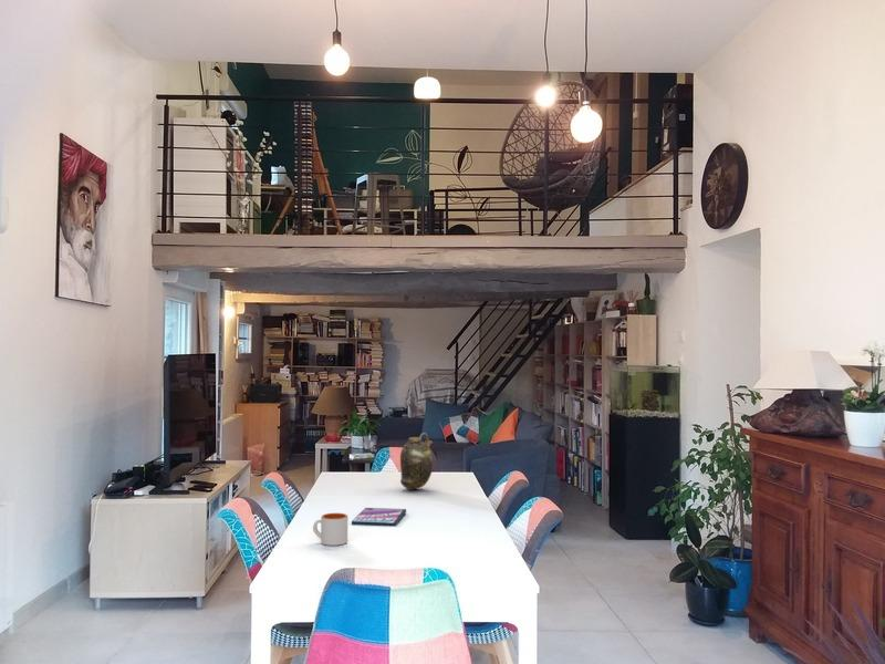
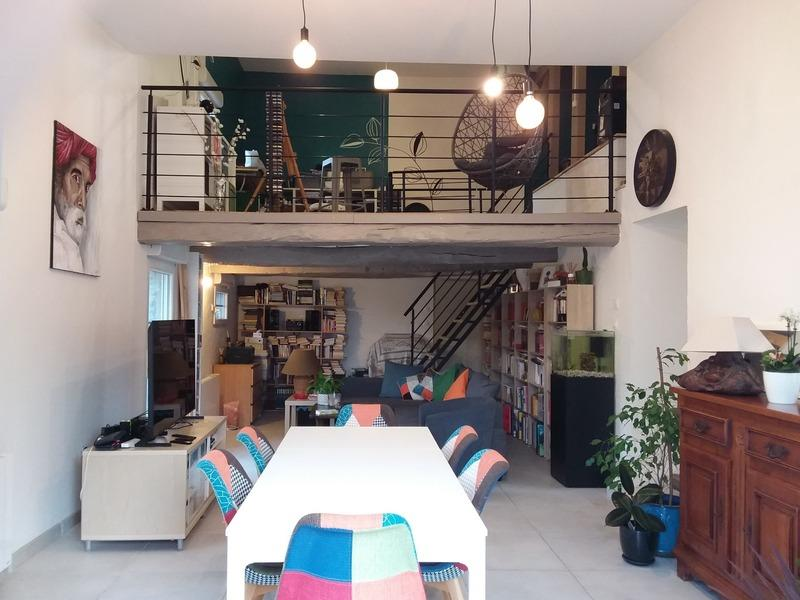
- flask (416, 460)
- video game case (379, 516)
- mug (330, 528)
